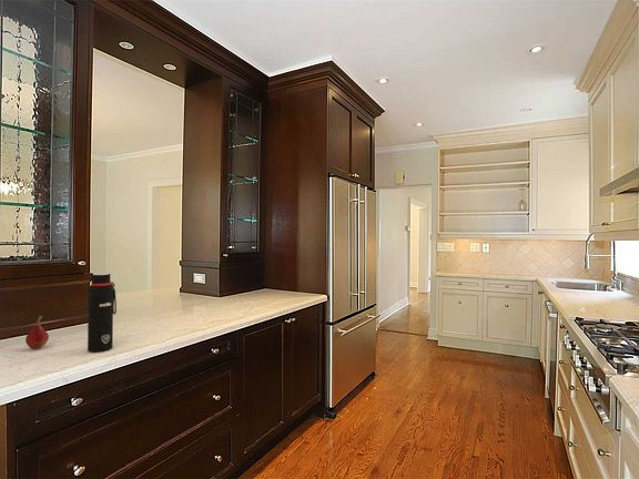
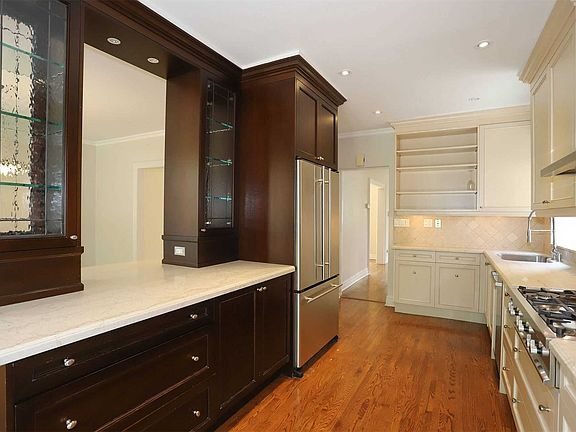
- fruit (37, 332)
- water bottle (102, 310)
